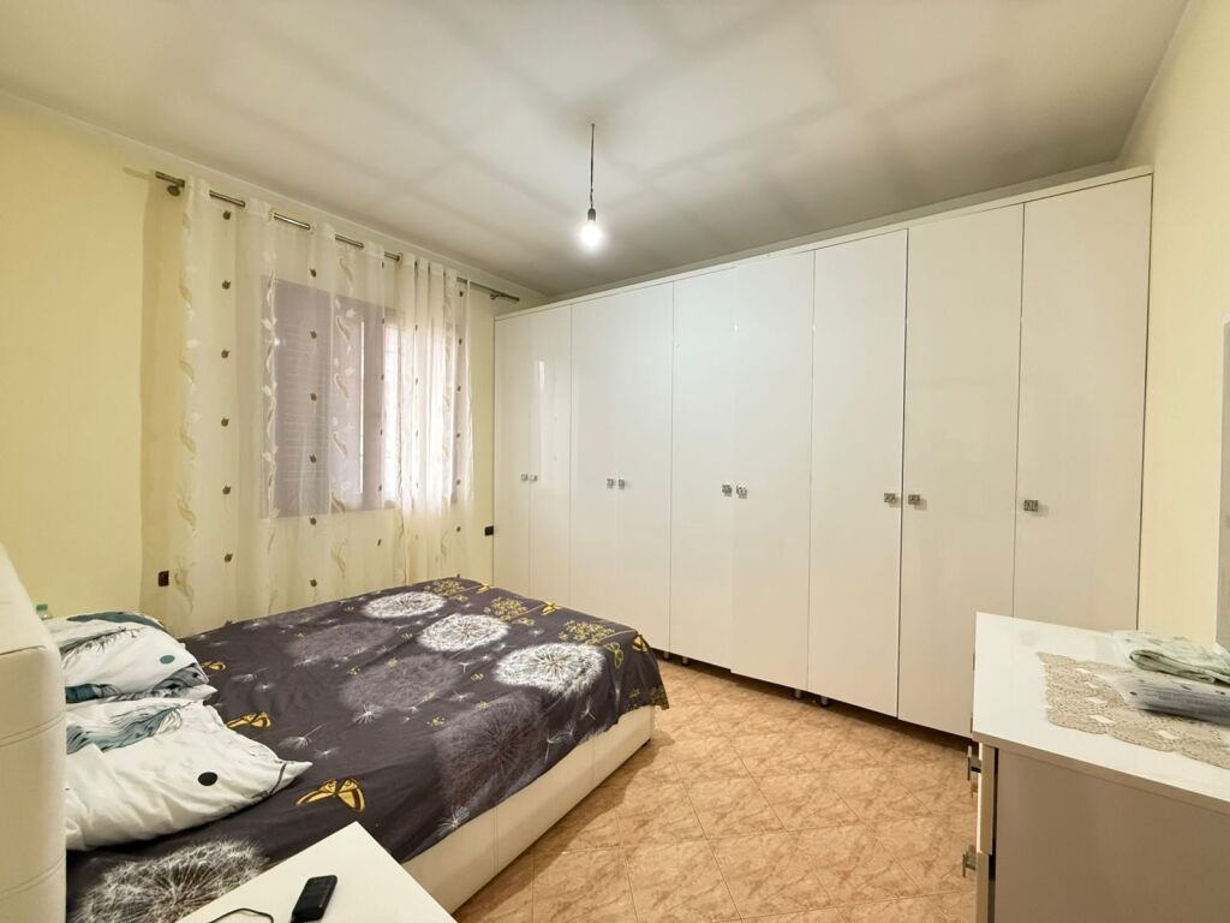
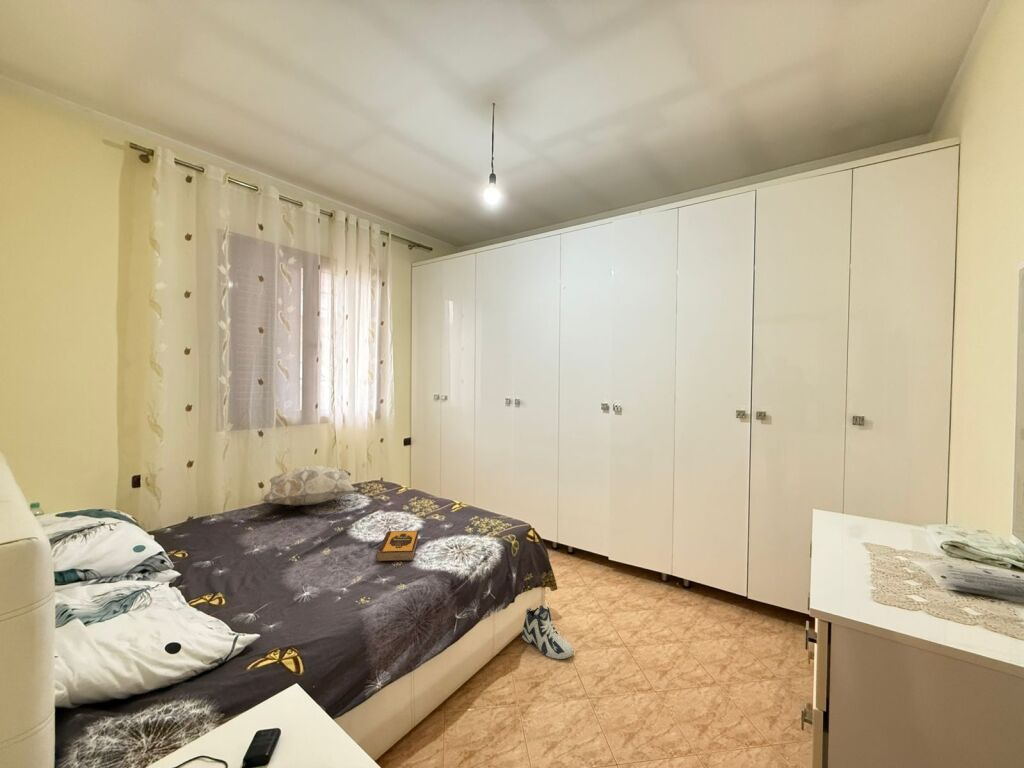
+ sneaker (547, 627)
+ hardback book (398, 545)
+ decorative pillow (311, 484)
